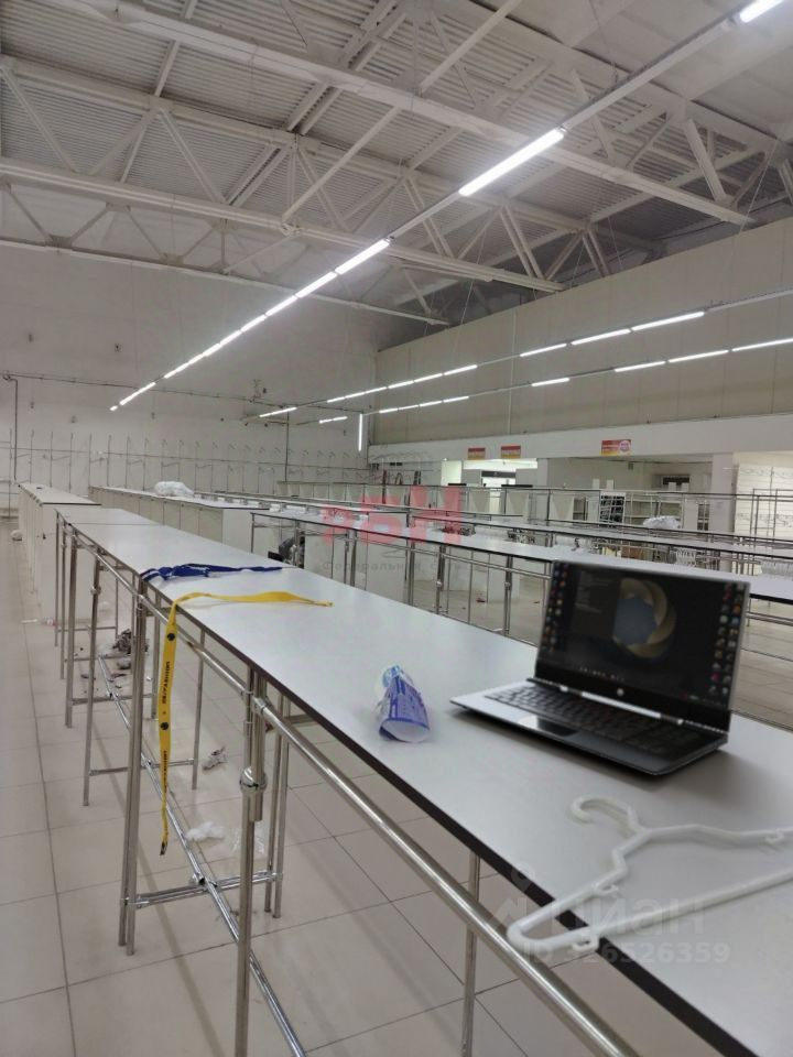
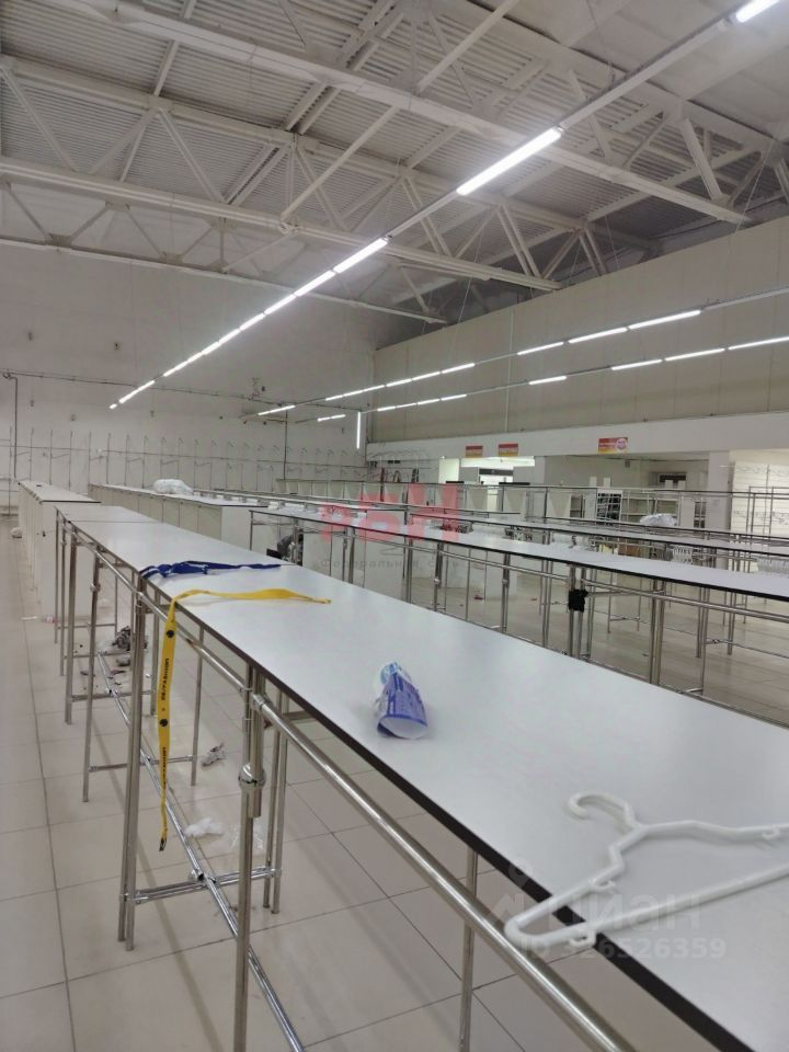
- laptop (593, 647)
